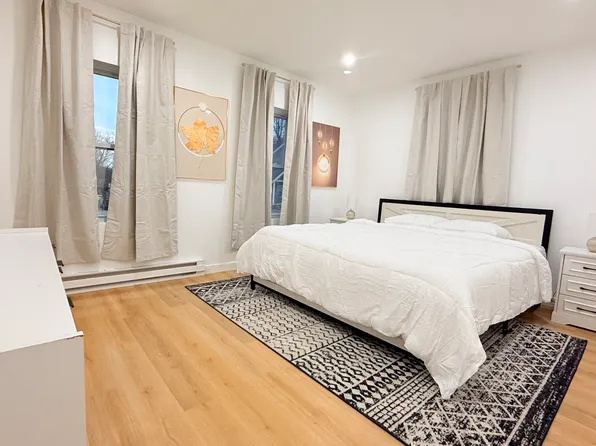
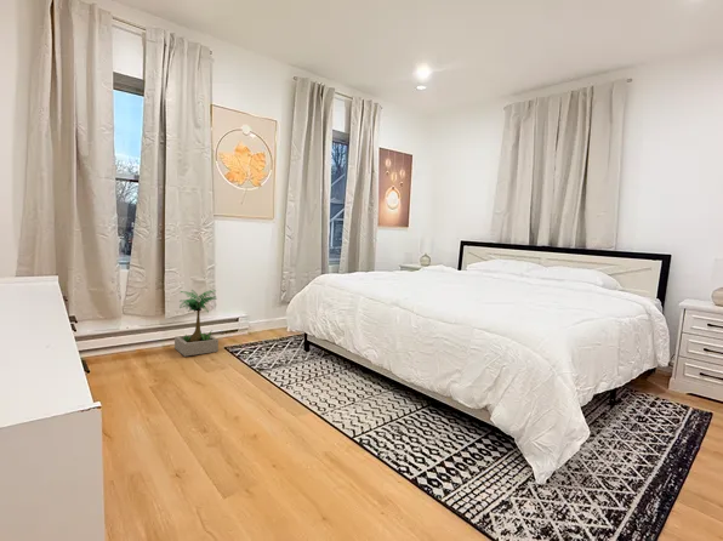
+ potted plant (199, 319)
